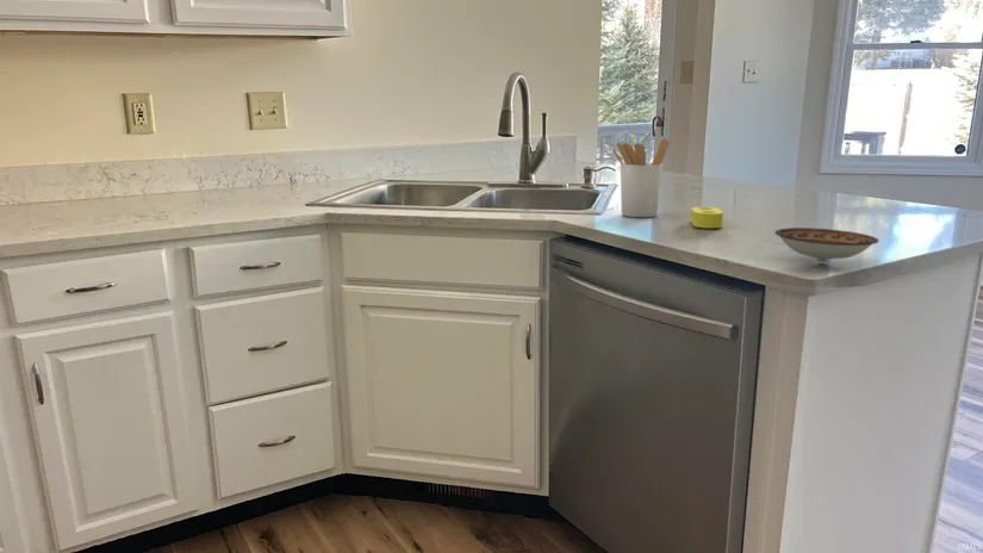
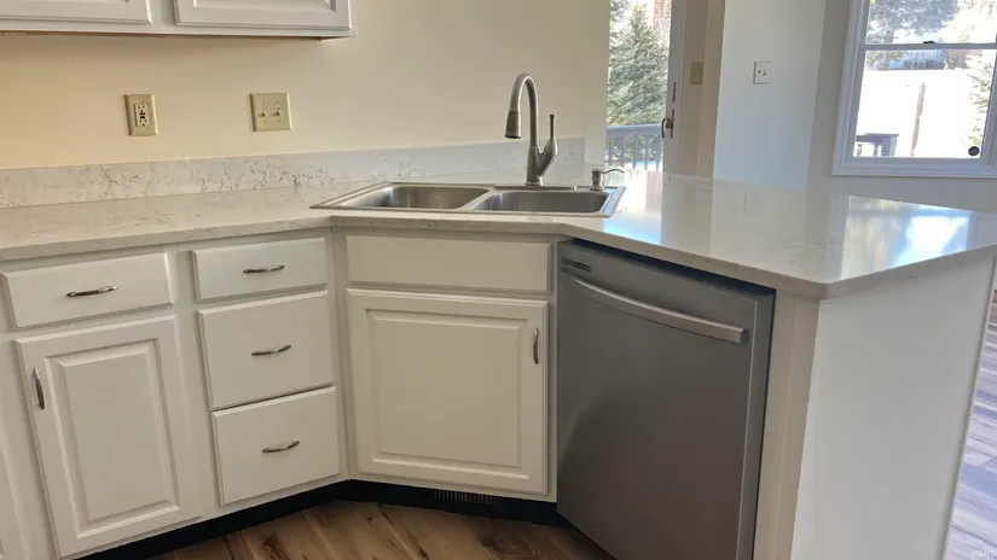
- sponge (705, 217)
- utensil holder (636, 178)
- ceramic bowl (823, 247)
